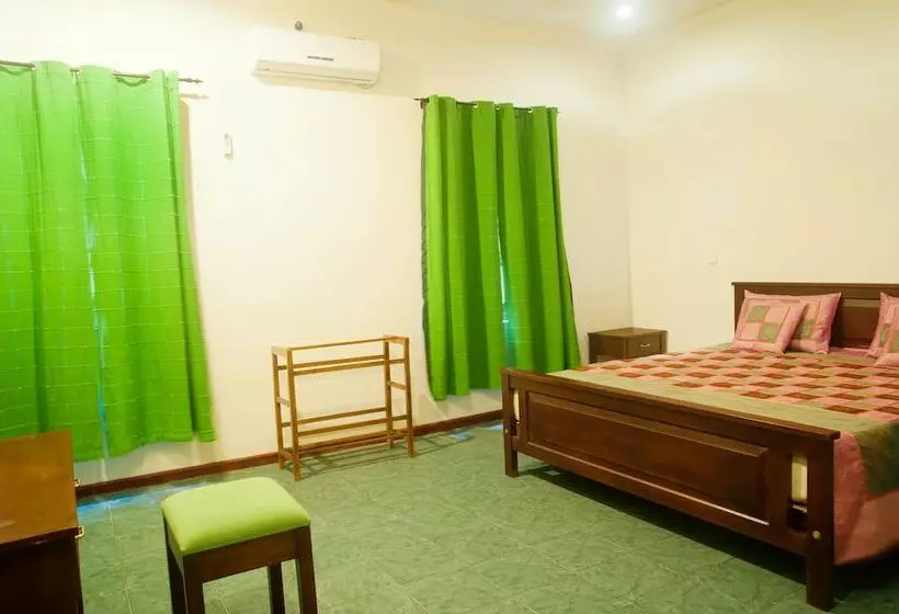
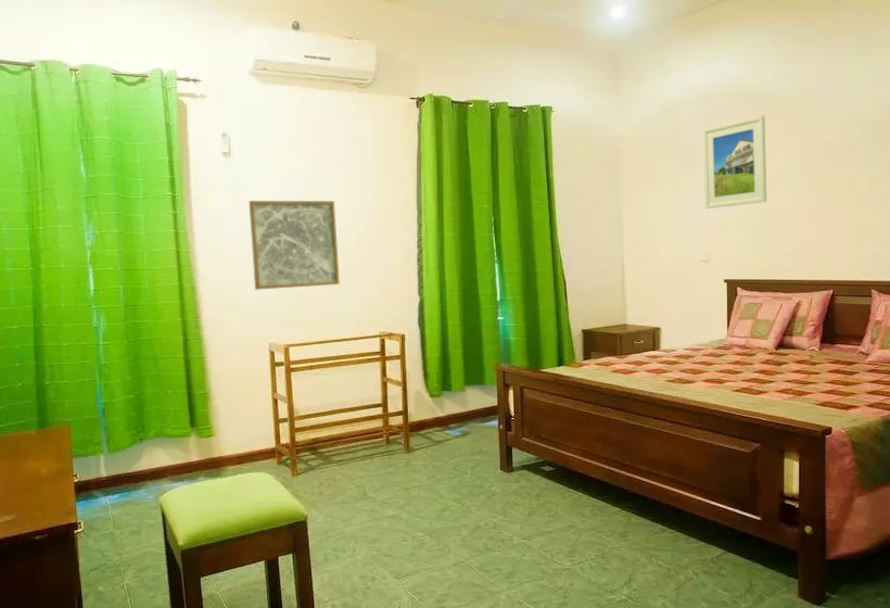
+ wall art (295, 243)
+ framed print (734, 164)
